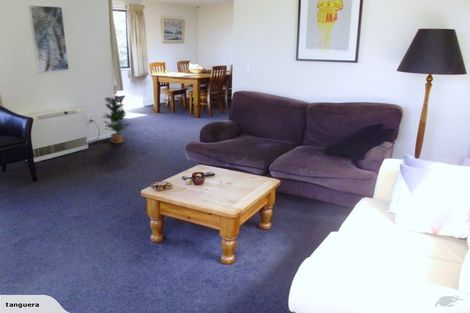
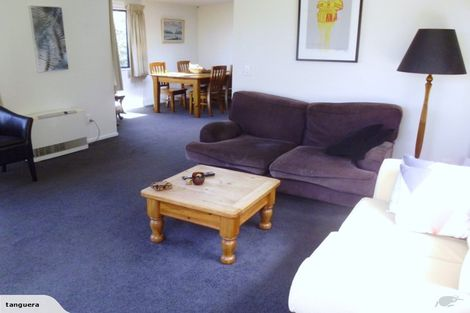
- potted plant (113, 119)
